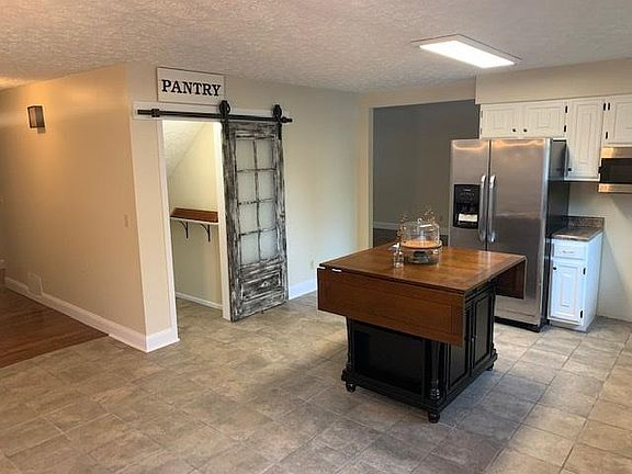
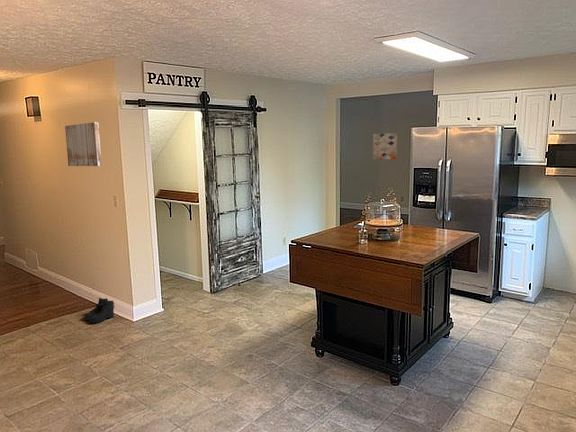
+ wall art (384, 146)
+ wall art (82, 145)
+ boots (99, 309)
